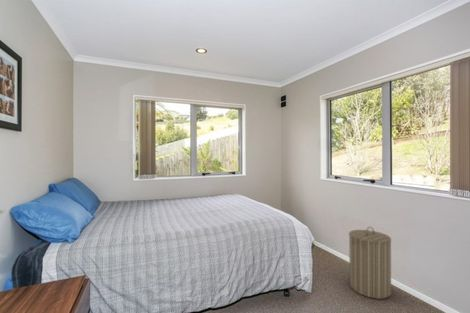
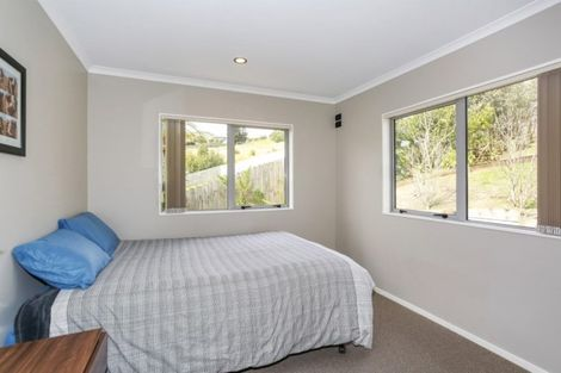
- laundry hamper (369, 257)
